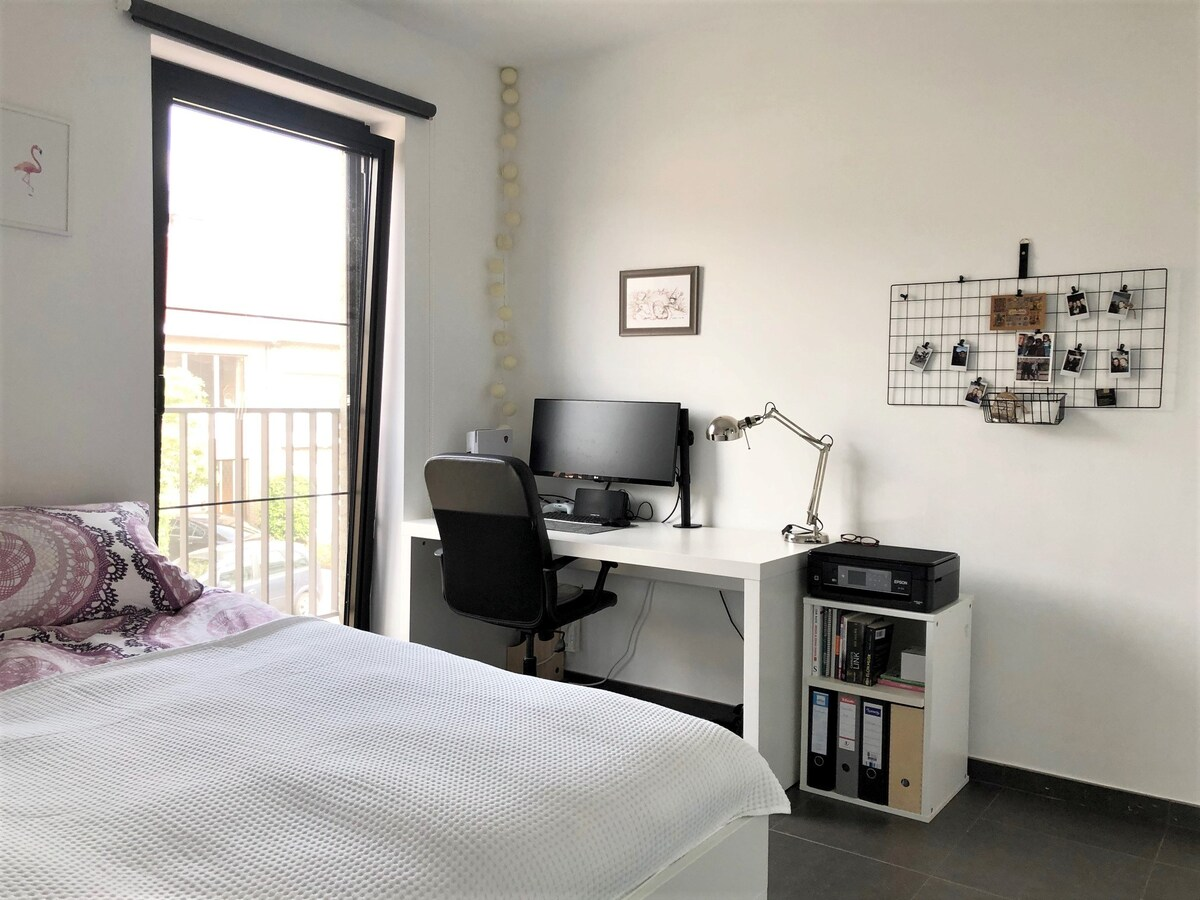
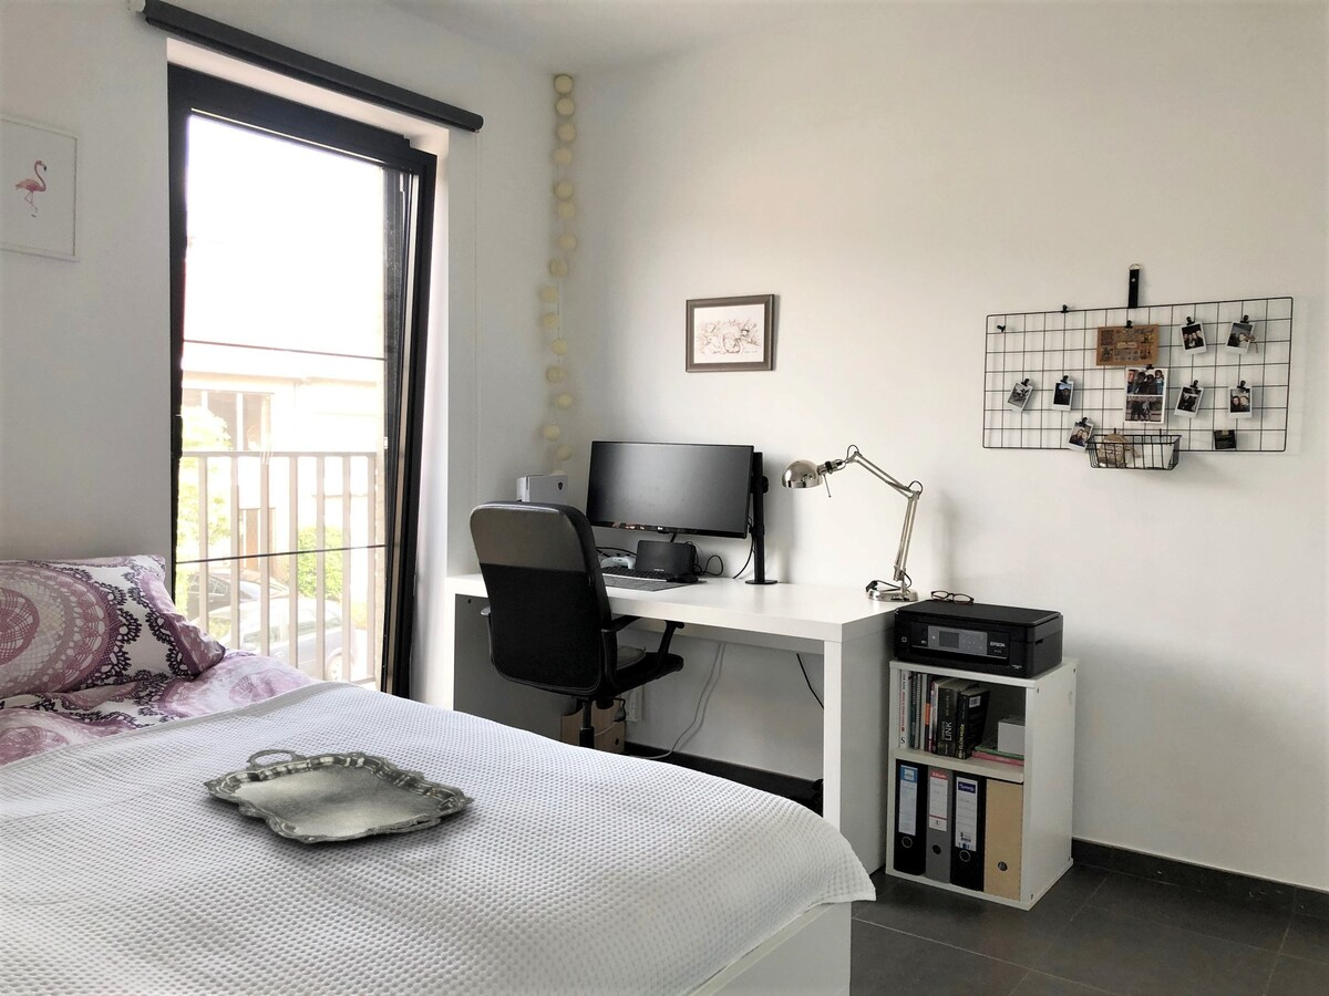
+ serving tray (337, 791)
